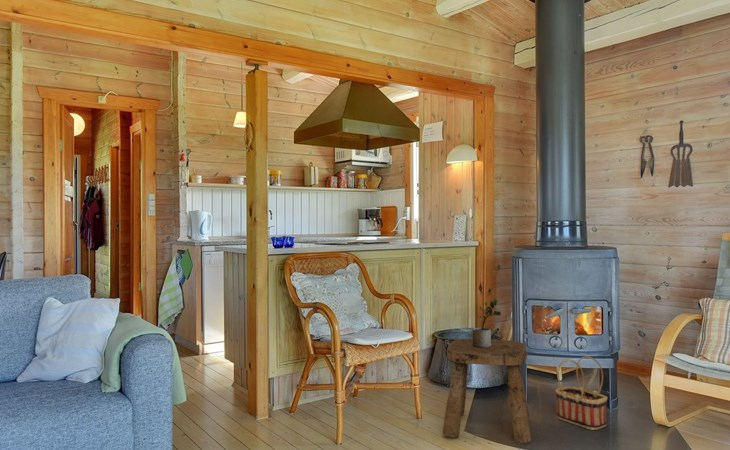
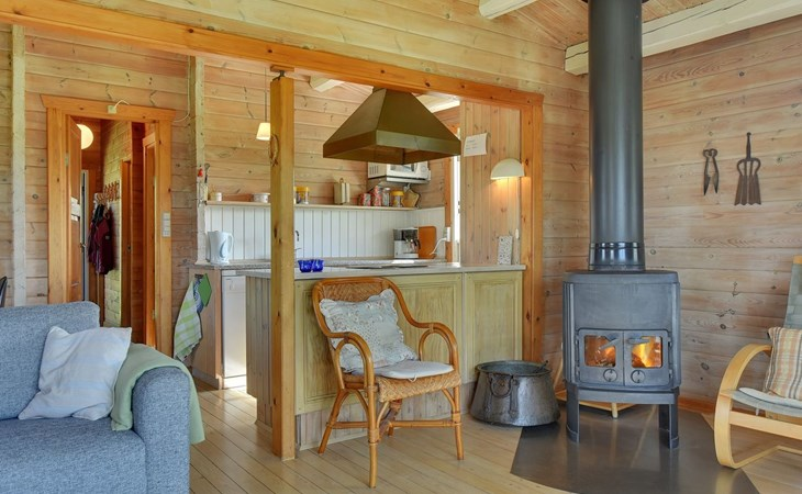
- potted plant (484, 322)
- basket (581, 390)
- stool (466, 384)
